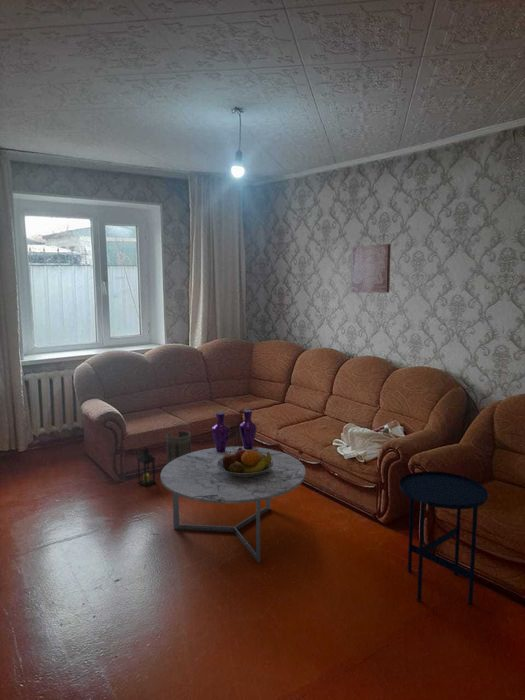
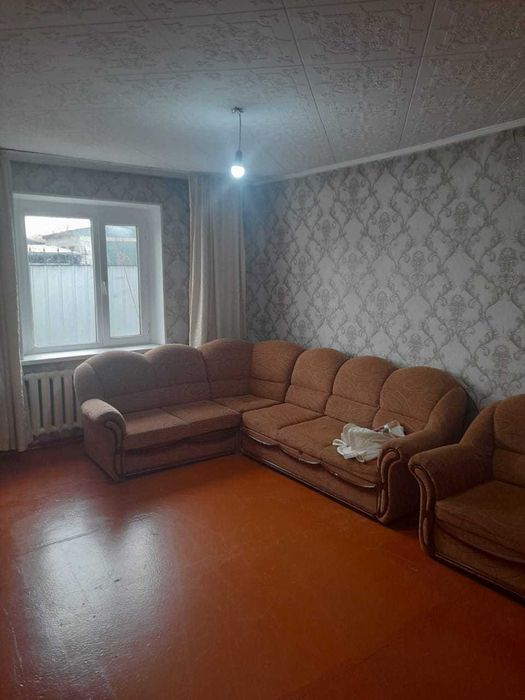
- vase (239, 429)
- side table (440, 537)
- basket (178, 454)
- wall art (370, 269)
- lantern (145, 464)
- fruit bowl (245, 460)
- coffee table (234, 500)
